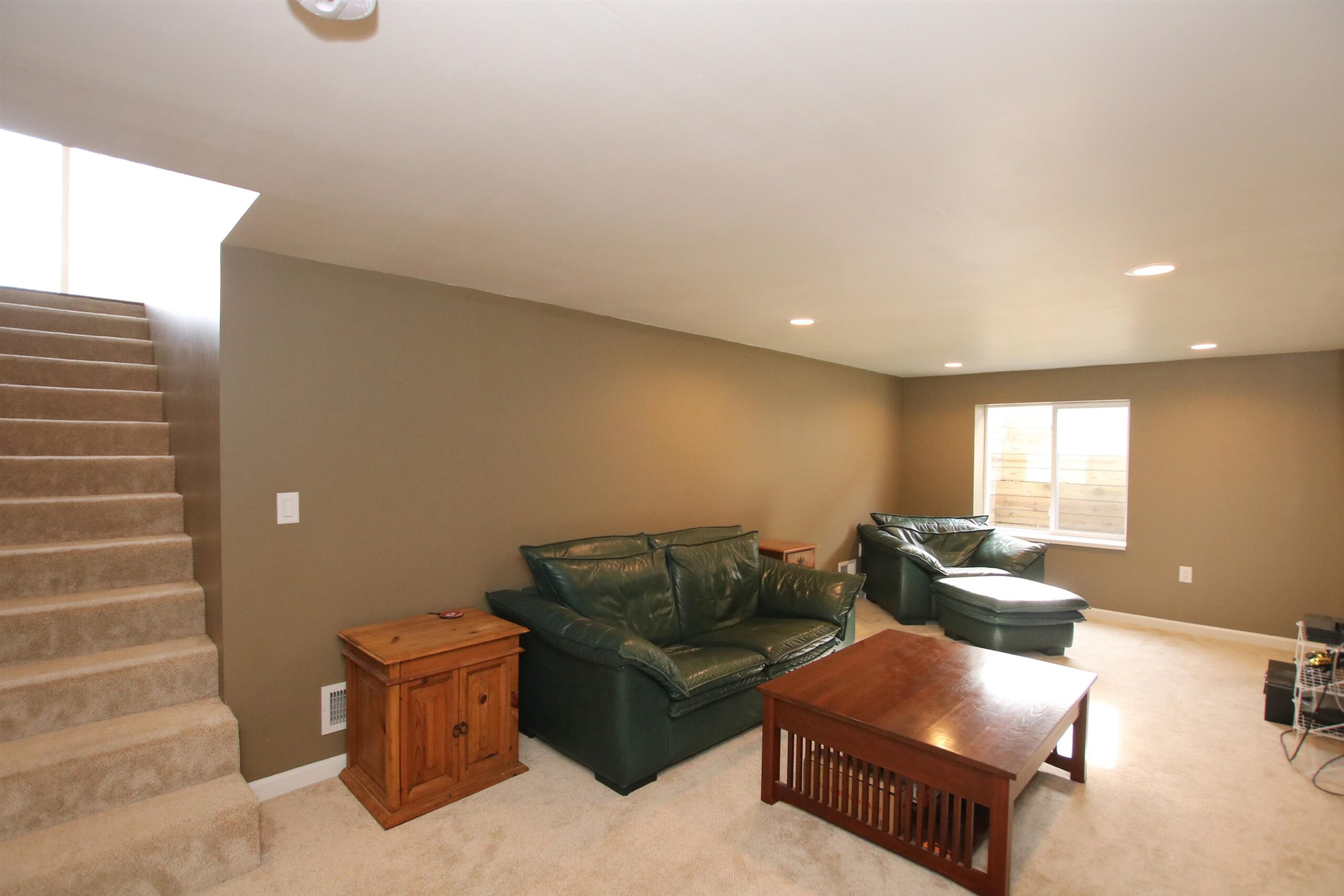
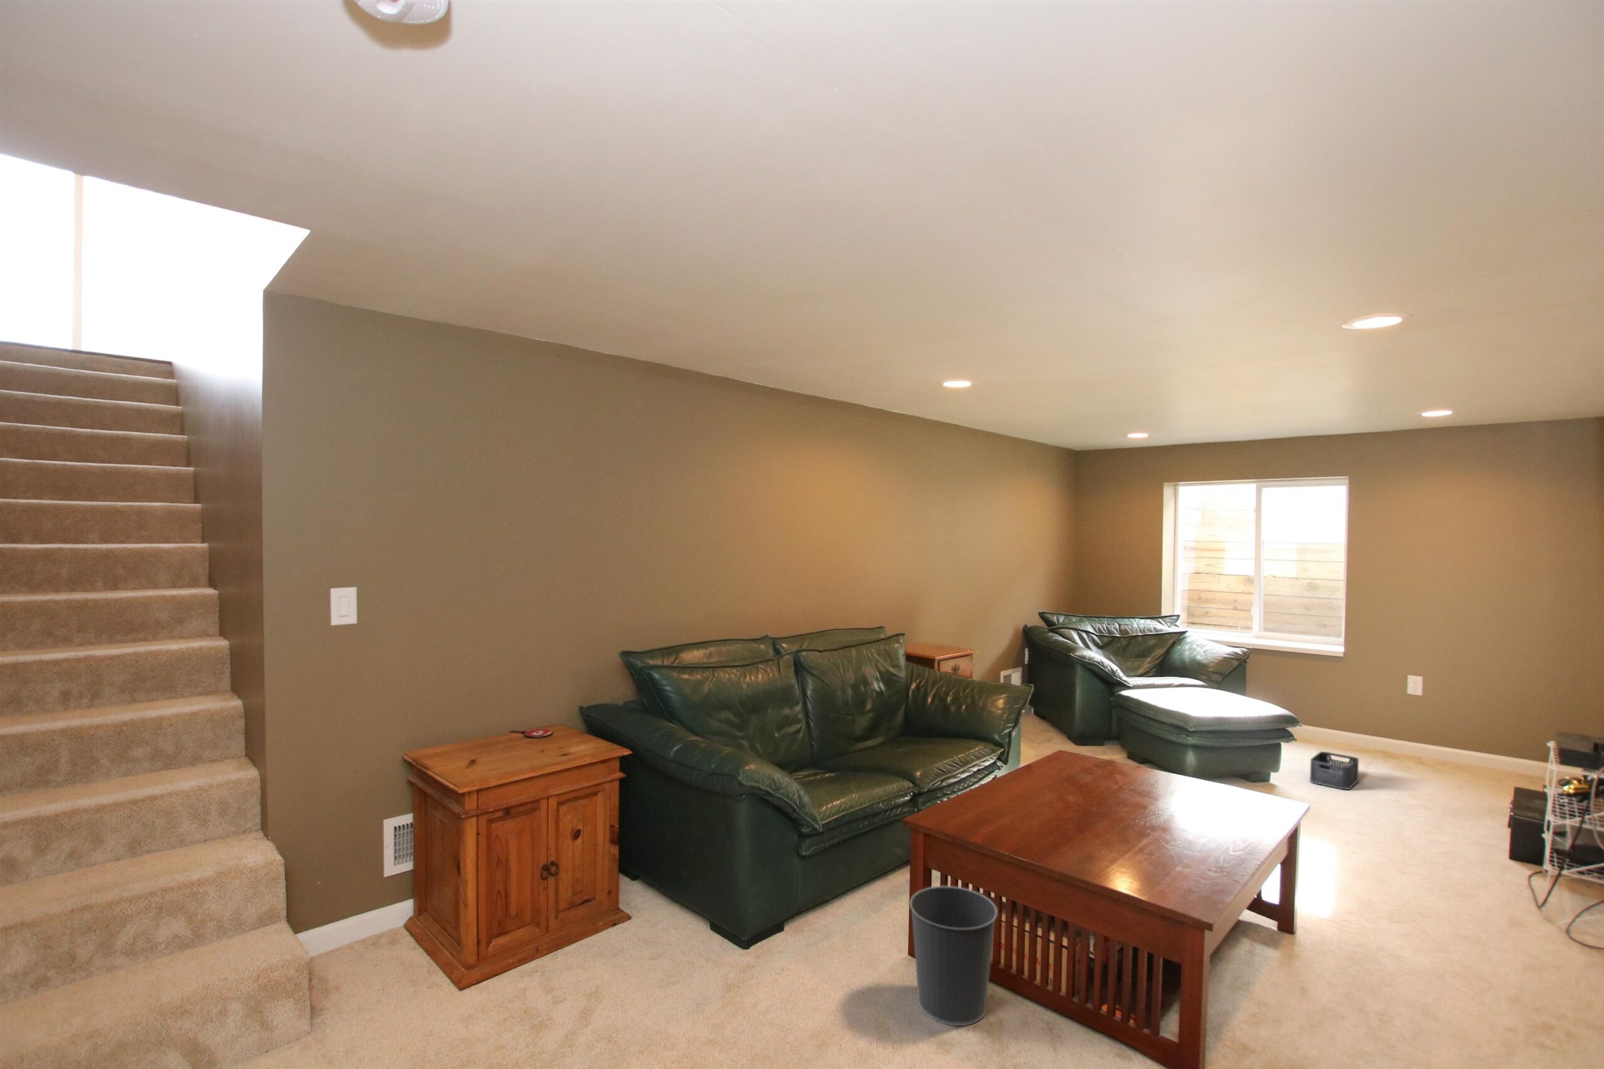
+ wastebasket (952, 954)
+ storage bin (1334, 770)
